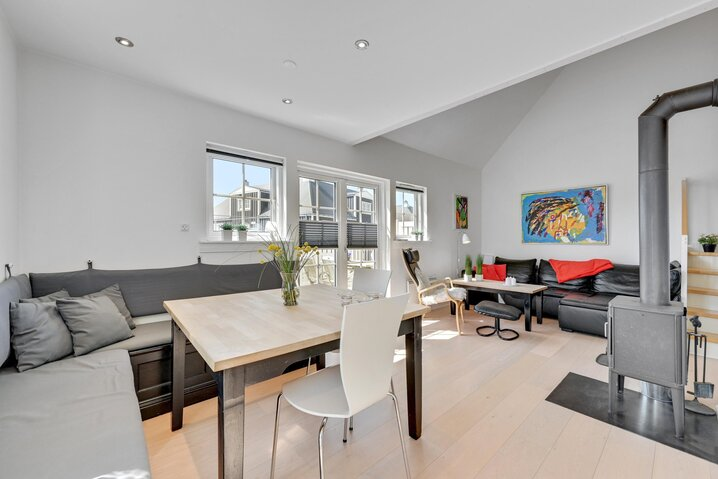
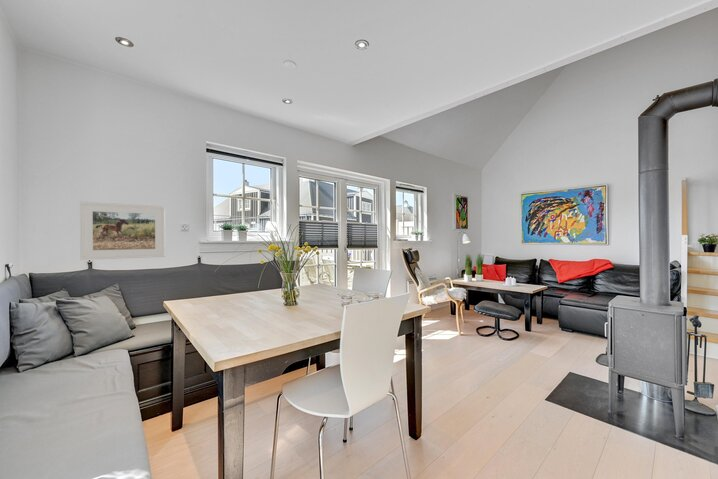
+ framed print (125, 231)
